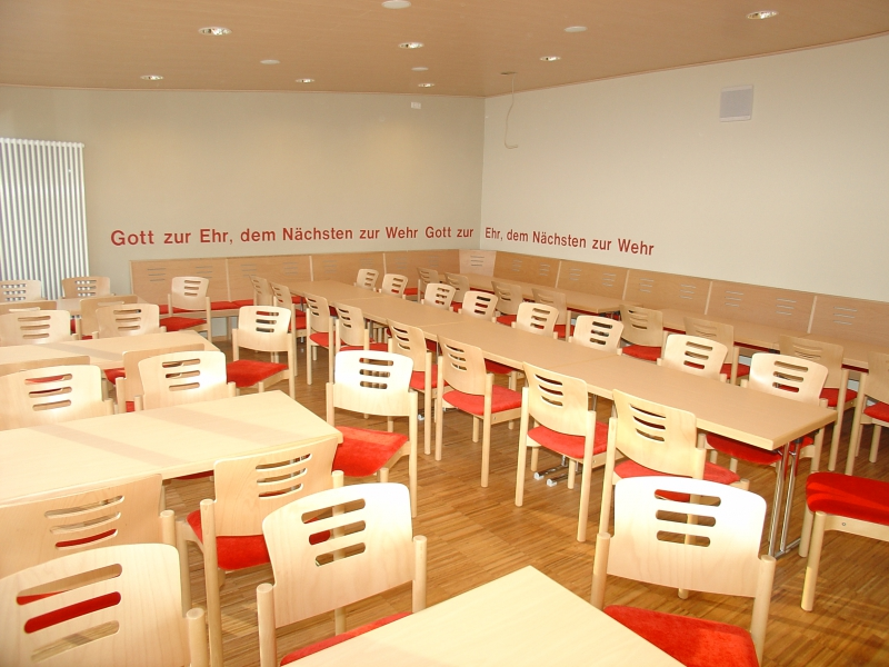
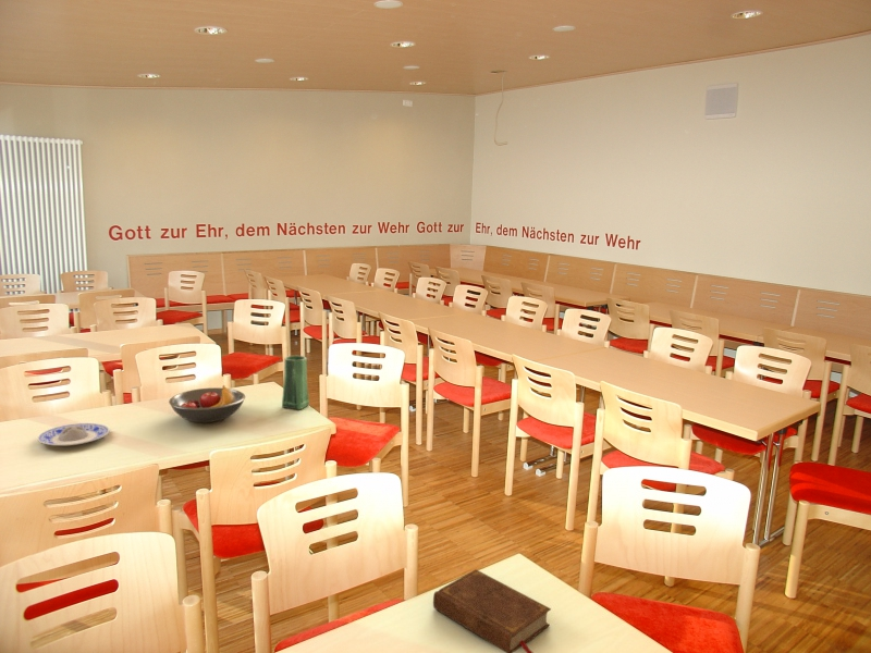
+ book (490, 608)
+ plate (74, 433)
+ fruit bowl (208, 405)
+ vase (295, 381)
